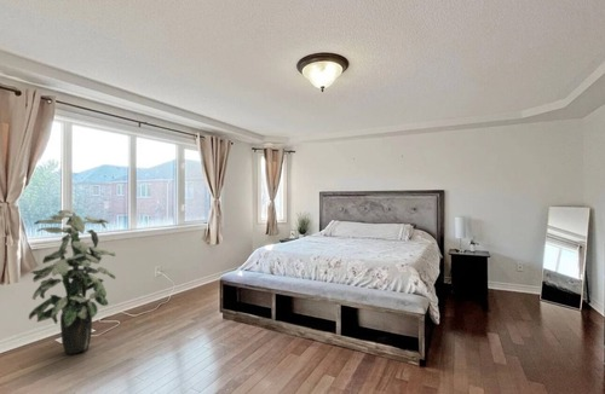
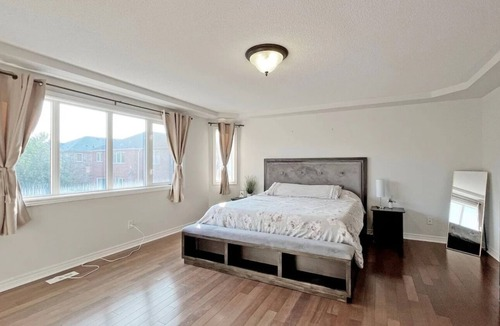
- indoor plant (71, 278)
